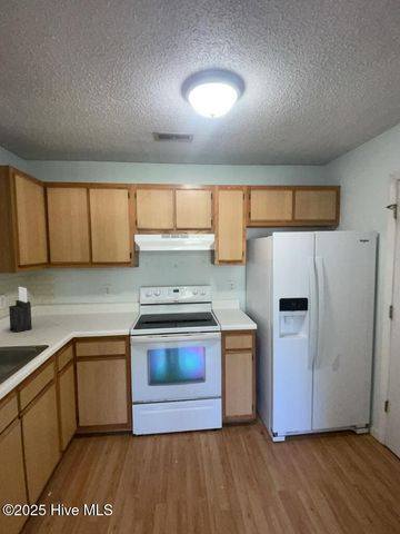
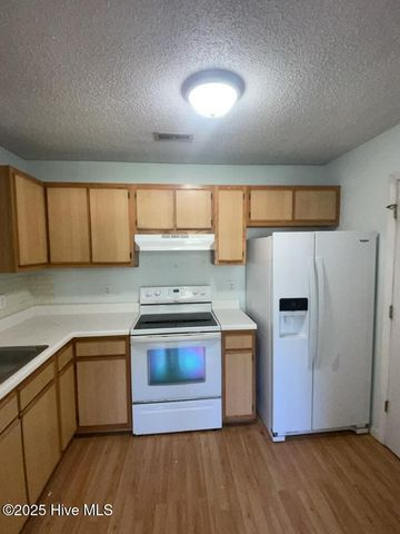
- knife block (18, 308)
